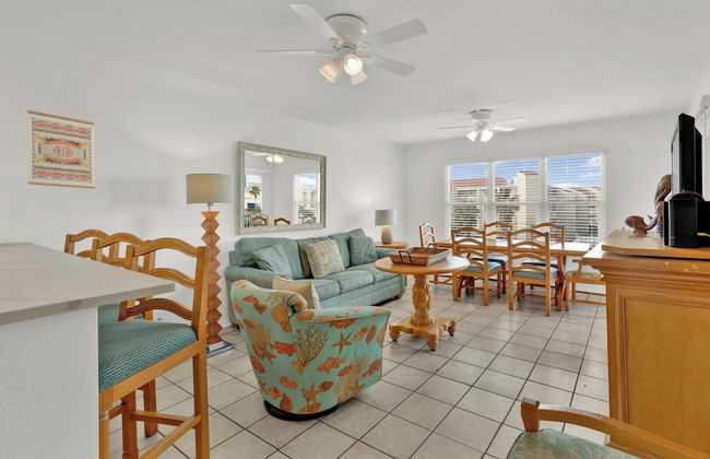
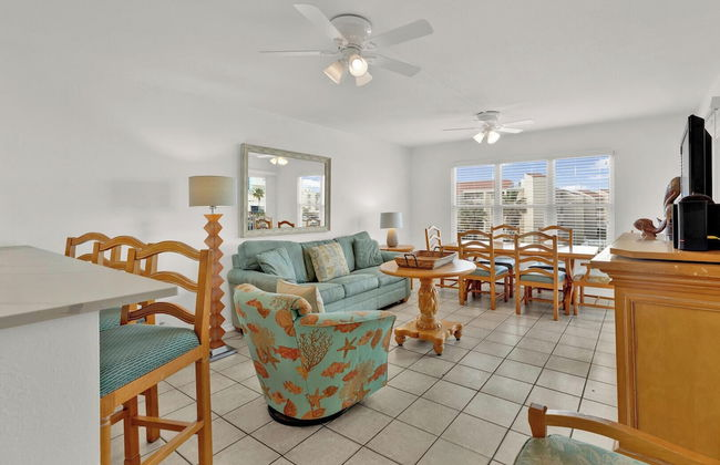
- wall art (62, 151)
